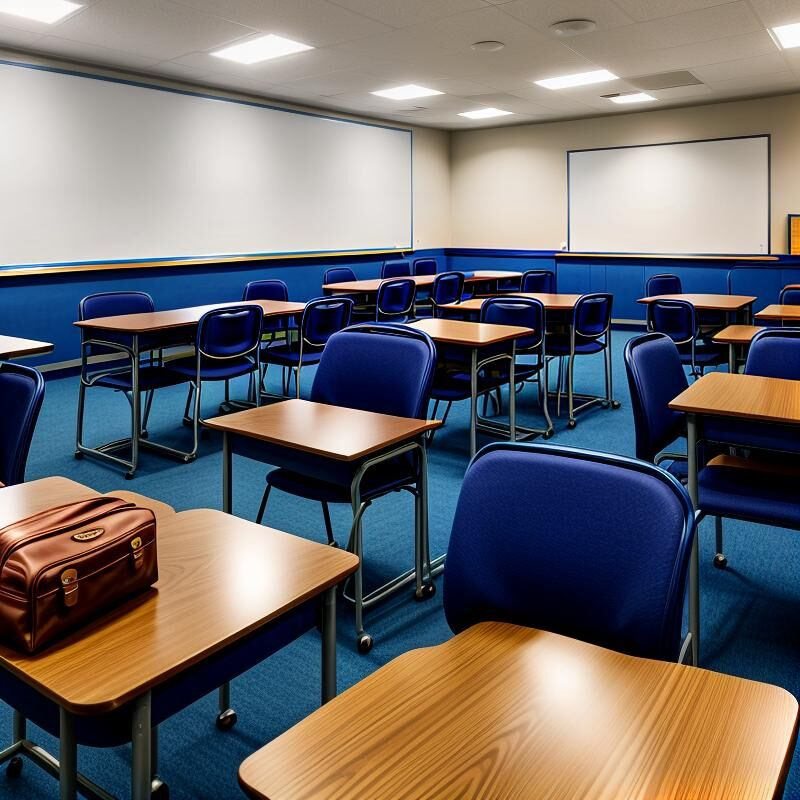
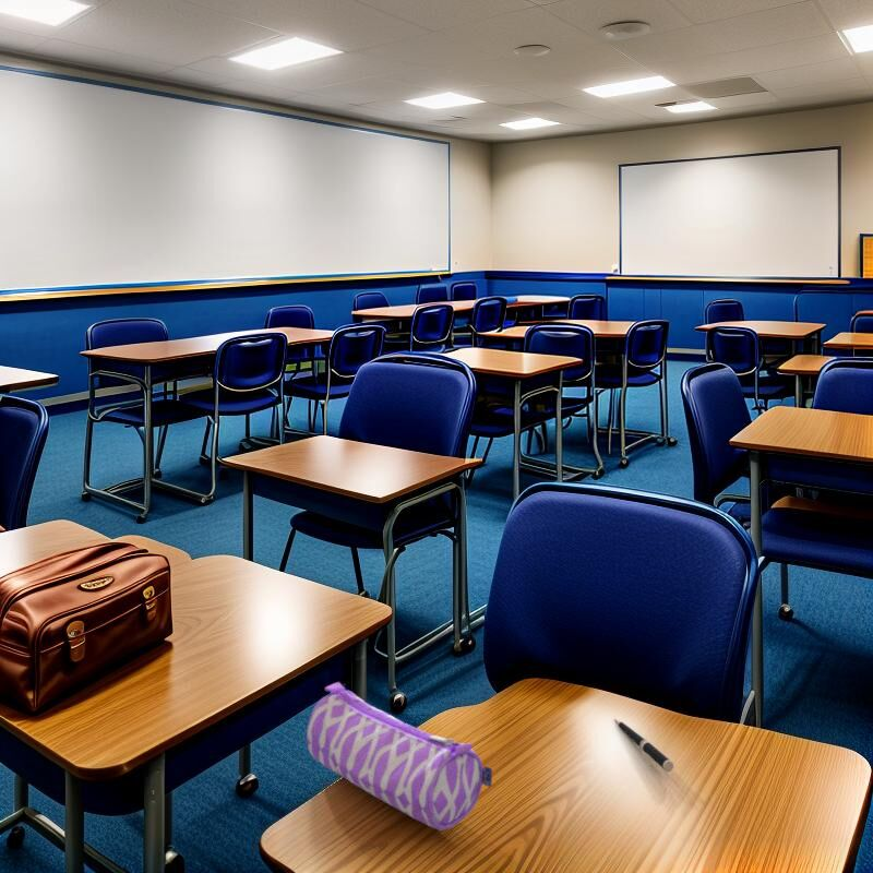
+ pen (639, 740)
+ pencil case (391, 753)
